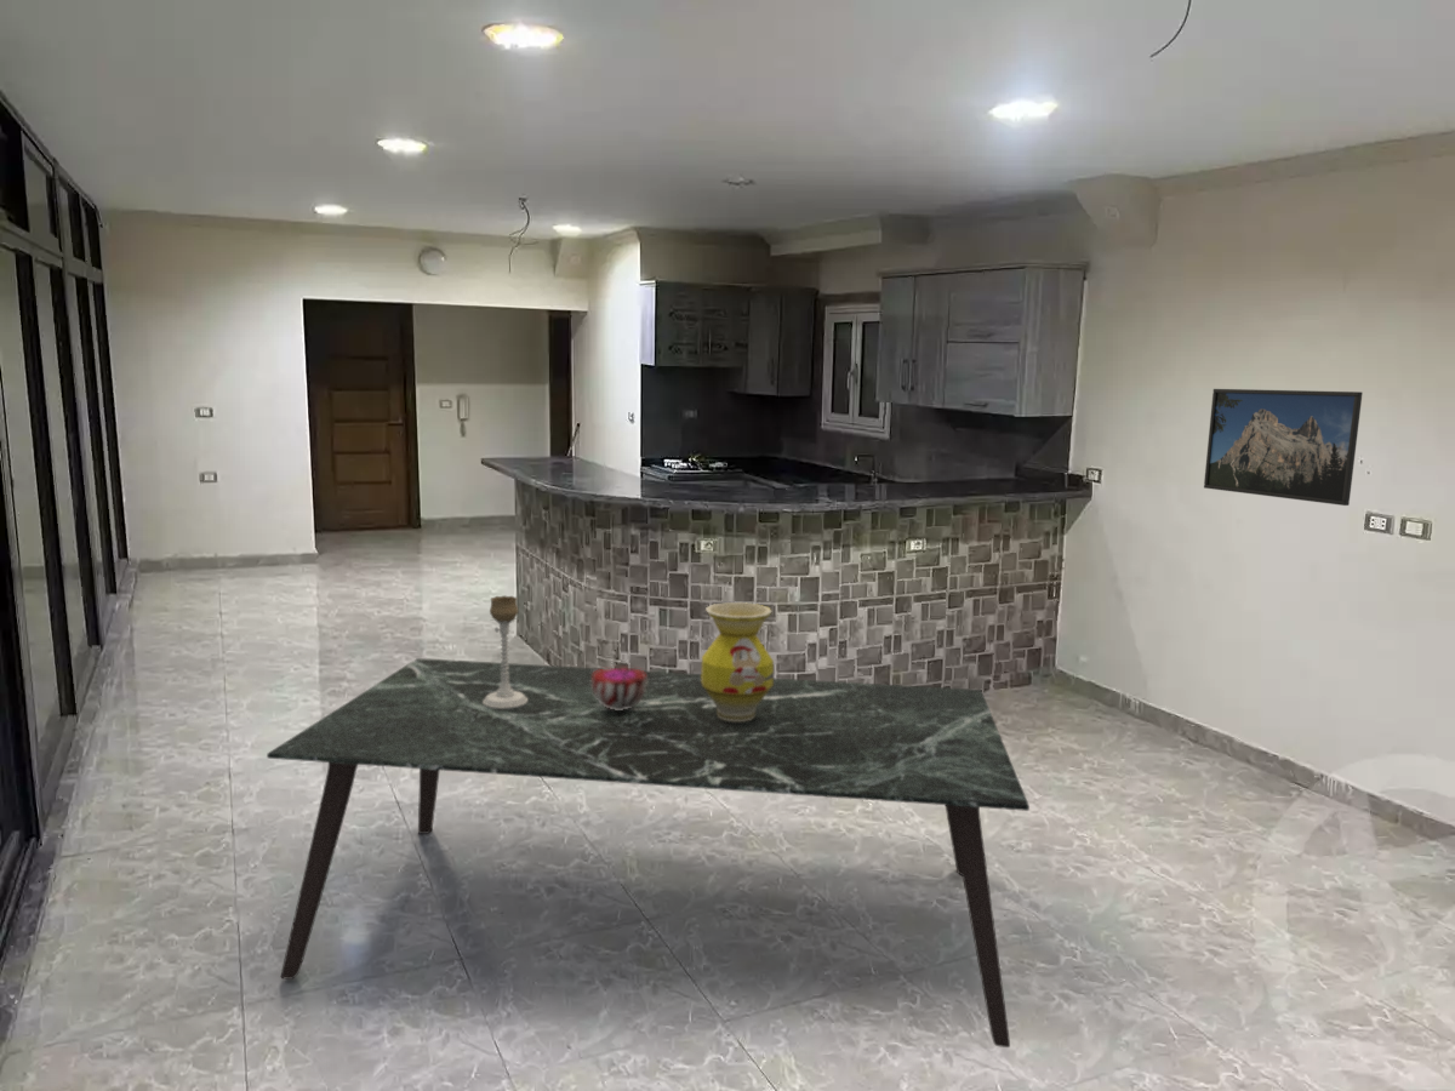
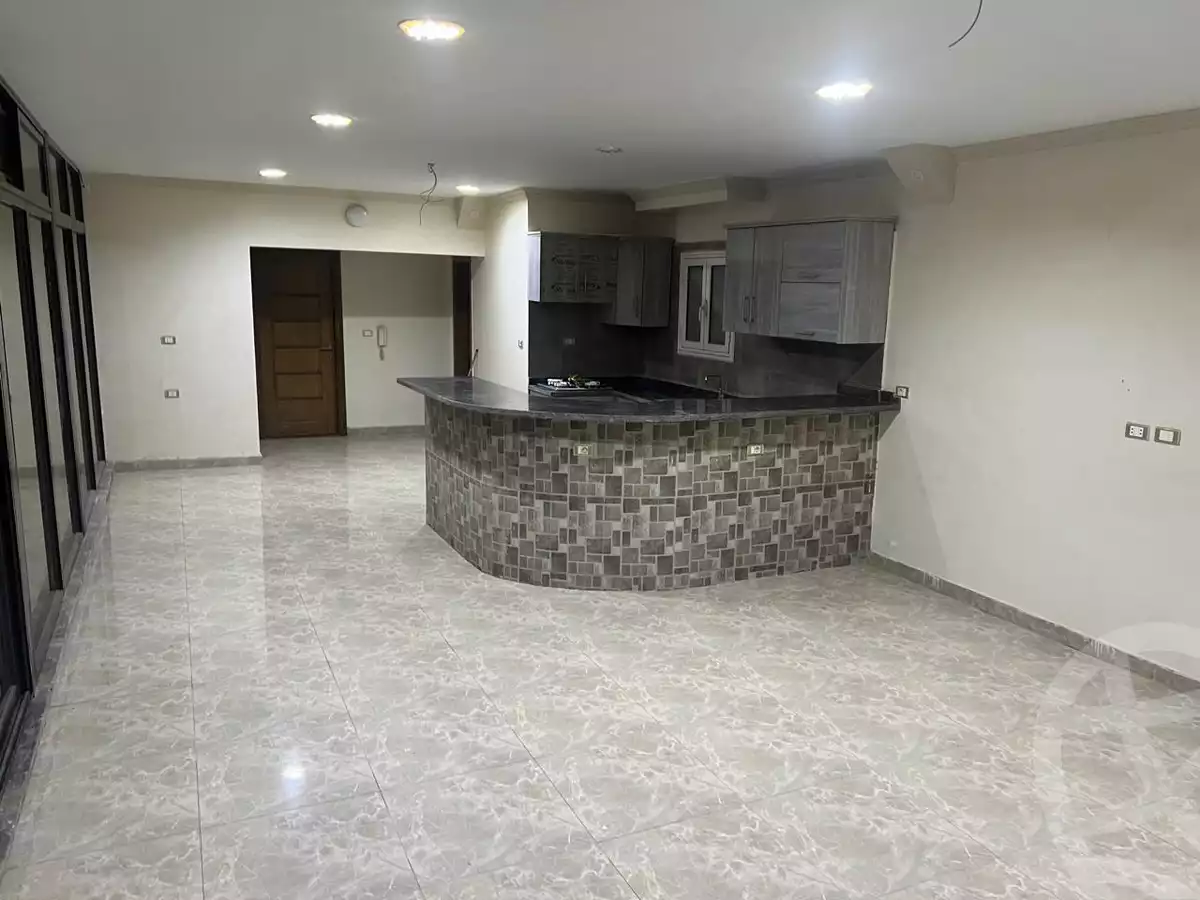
- decorative bowl (618, 690)
- vase (737, 662)
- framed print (1277, 444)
- dining table (672, 786)
- candle holder (504, 649)
